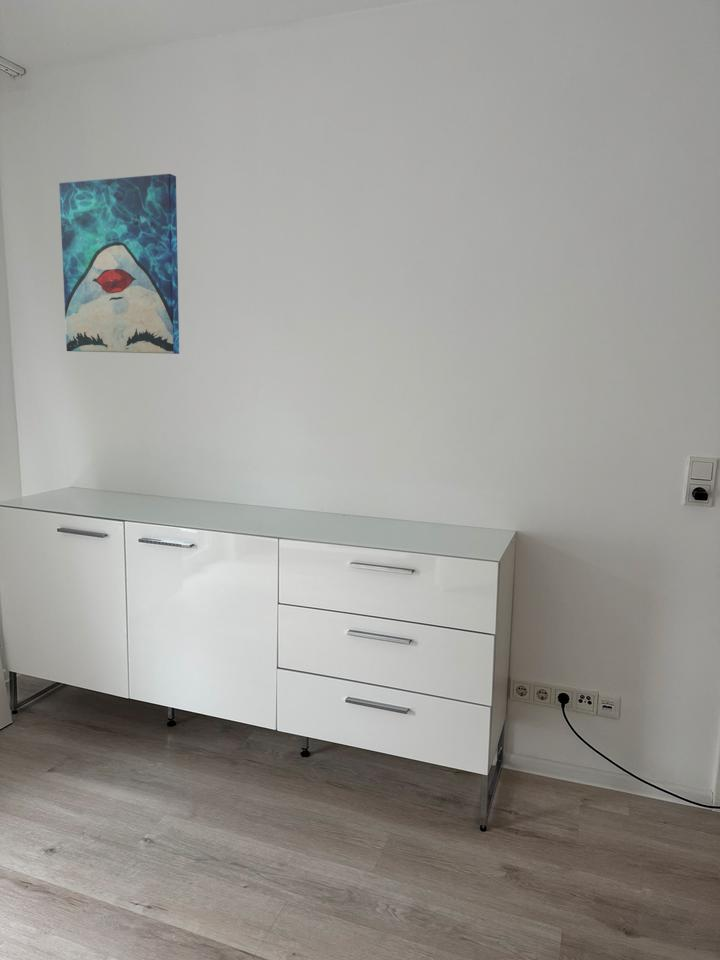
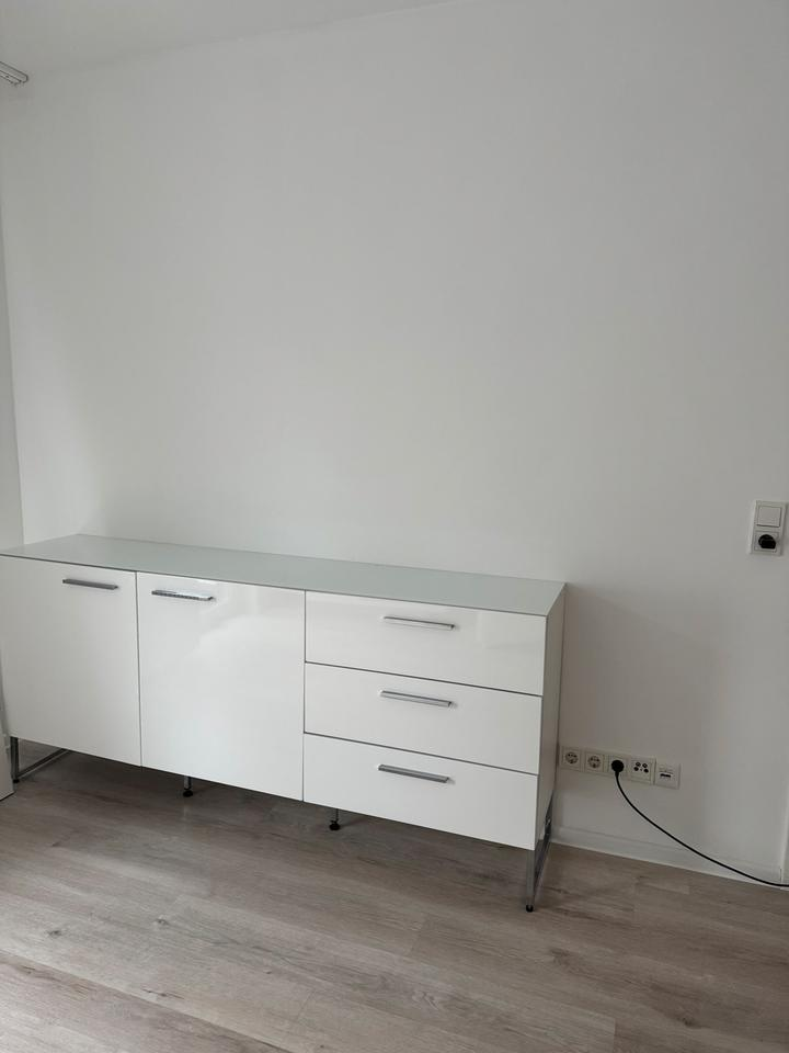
- wall art (118, 267)
